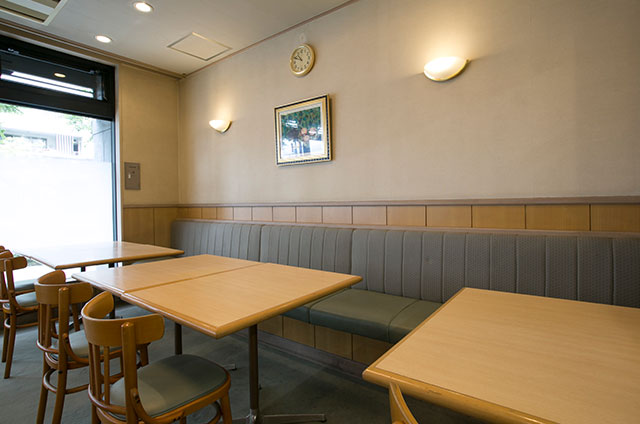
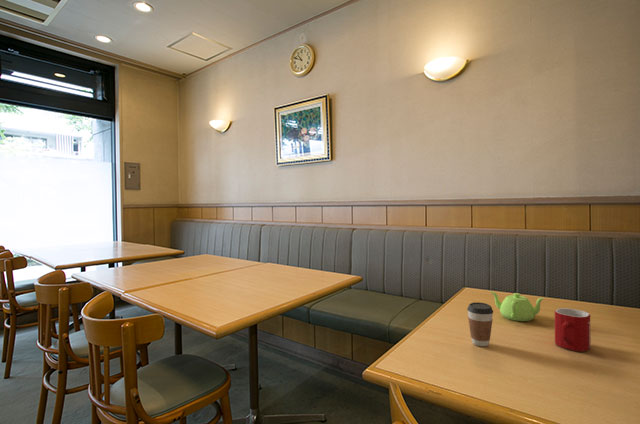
+ teapot (516, 305)
+ coffee cup (480, 324)
+ mug (570, 330)
